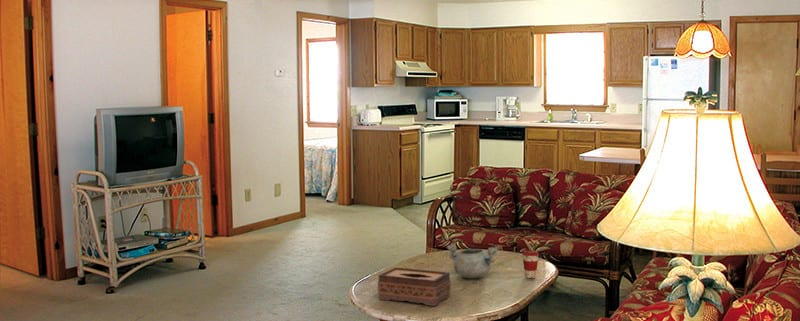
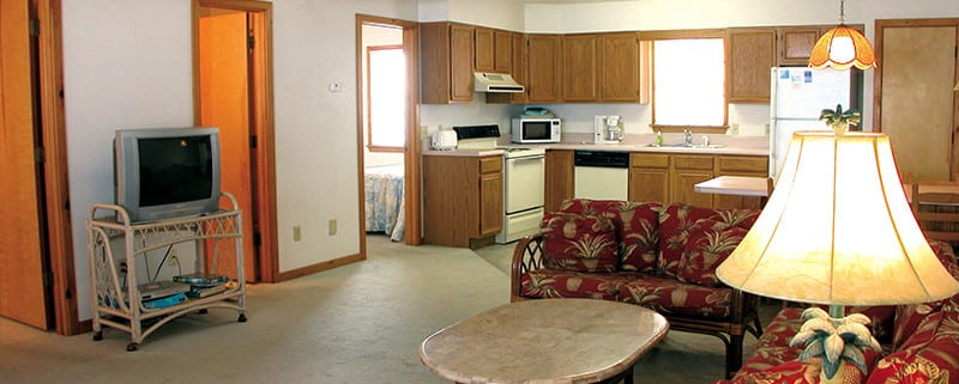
- coffee cup (530, 264)
- tissue box (414, 285)
- decorative bowl (472, 261)
